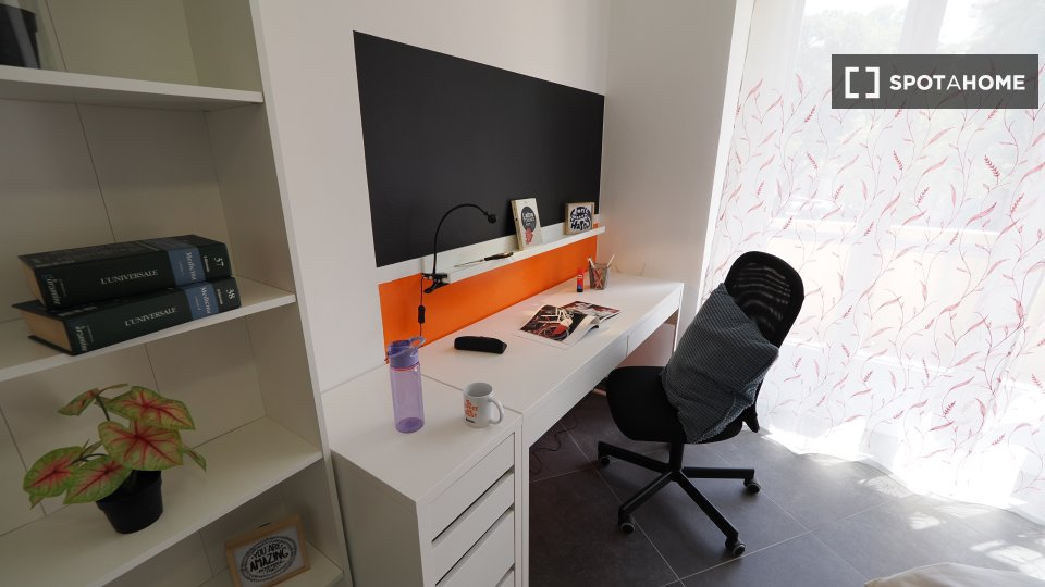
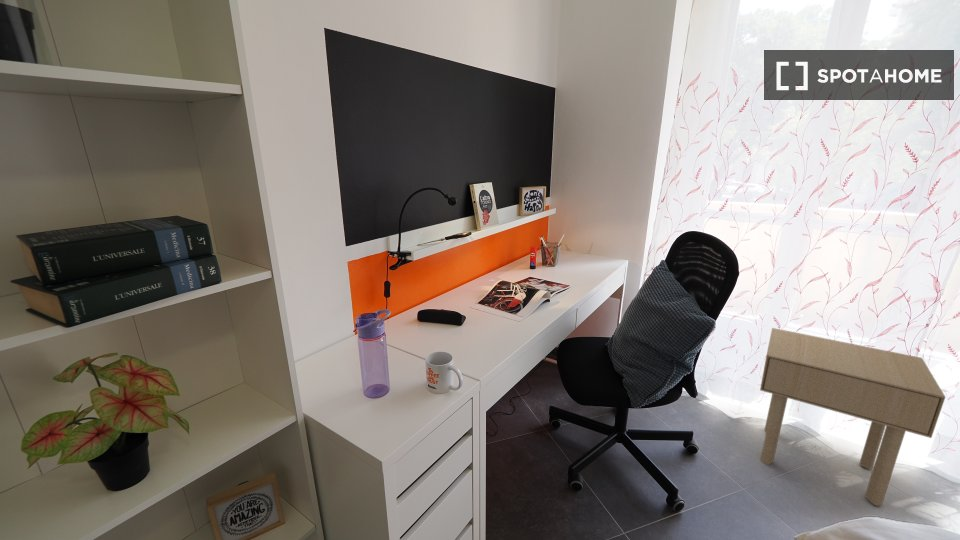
+ side table (829, 409)
